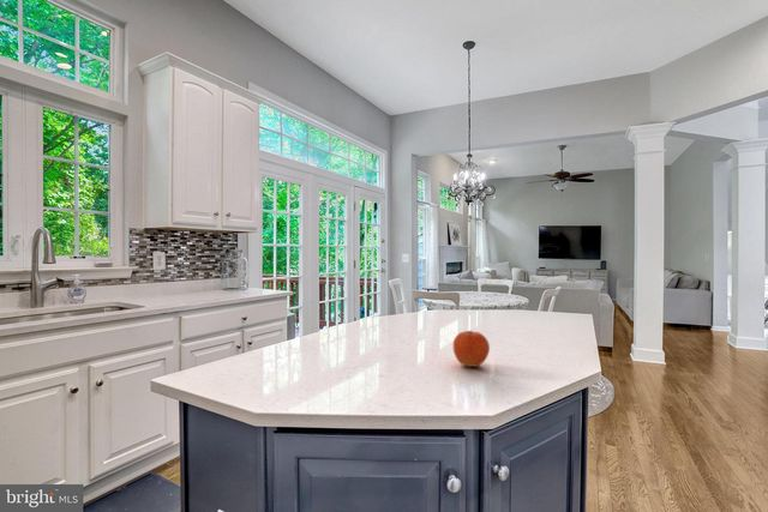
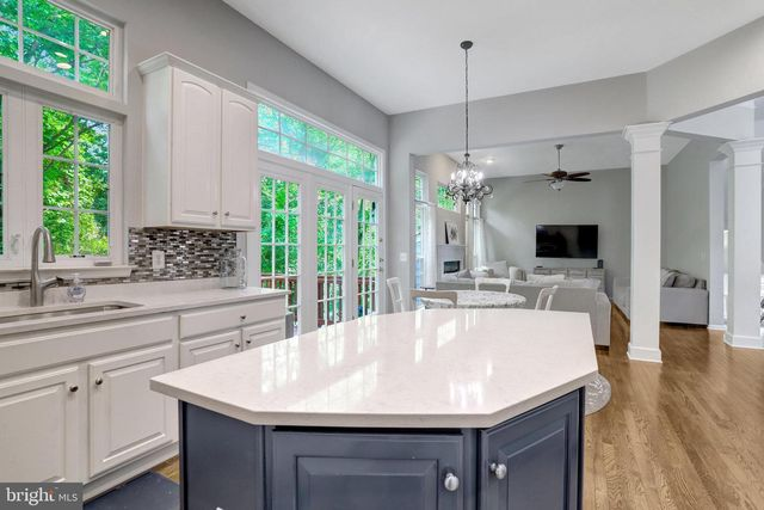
- fruit (470, 348)
